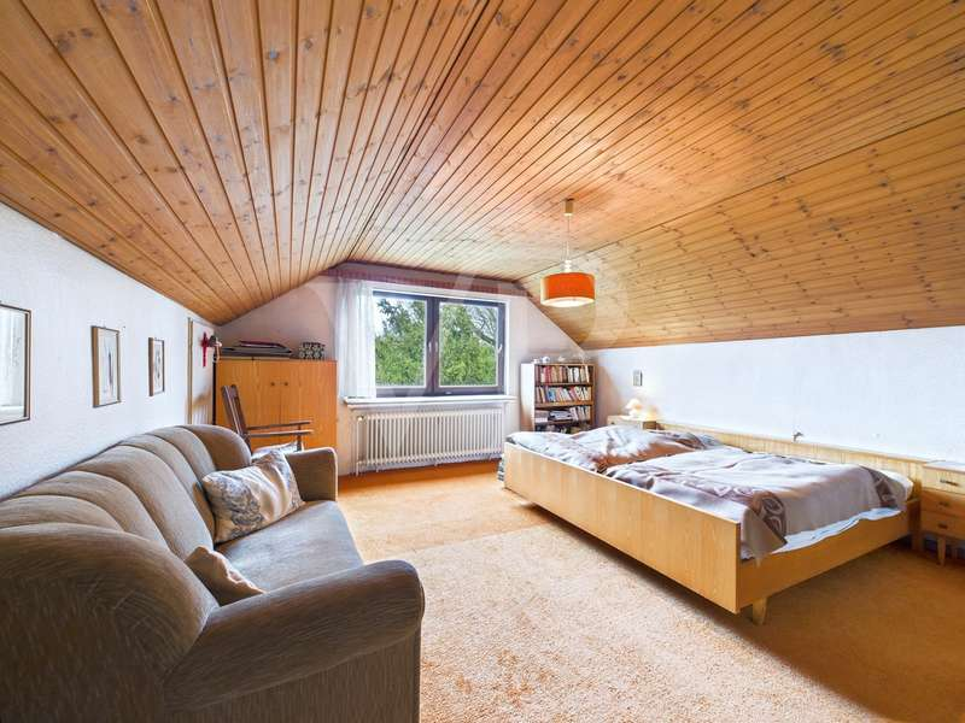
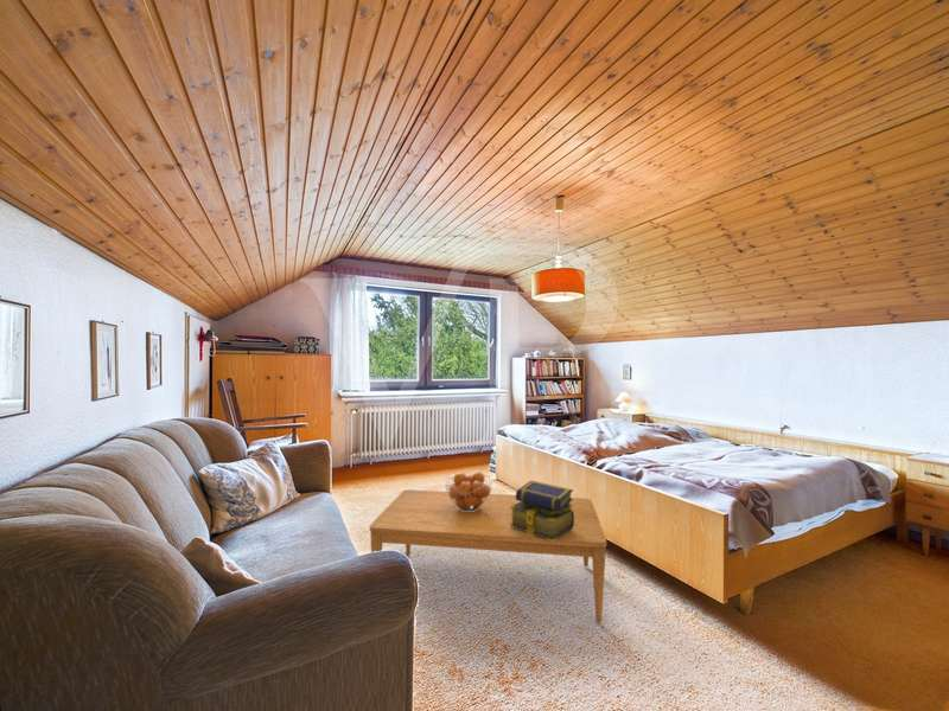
+ fruit basket (469, 489)
+ stack of books (543, 507)
+ coffee table (489, 546)
